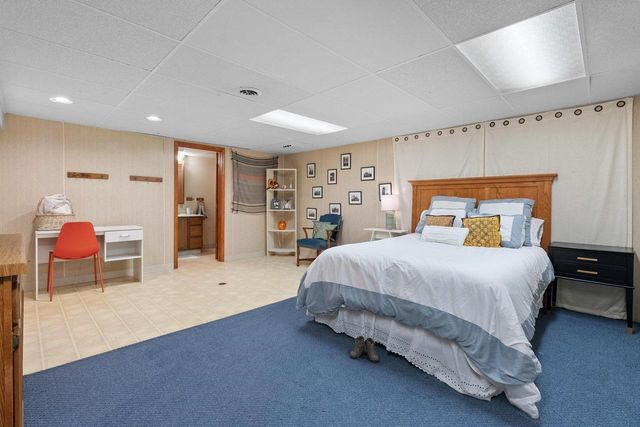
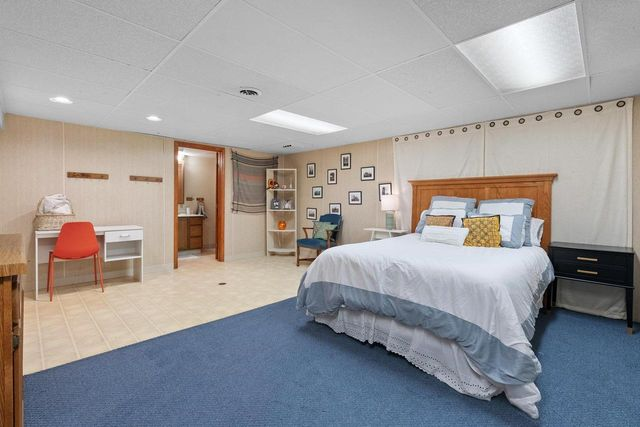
- boots (363, 347)
